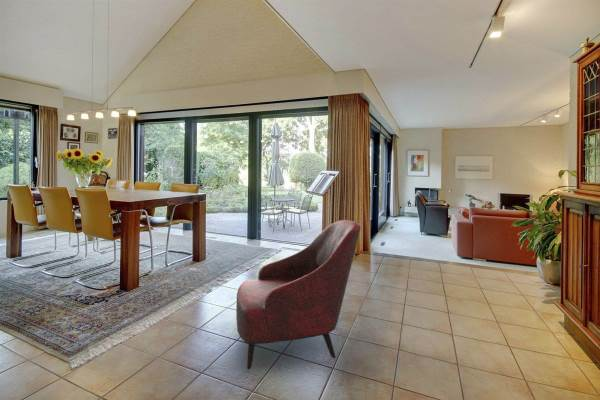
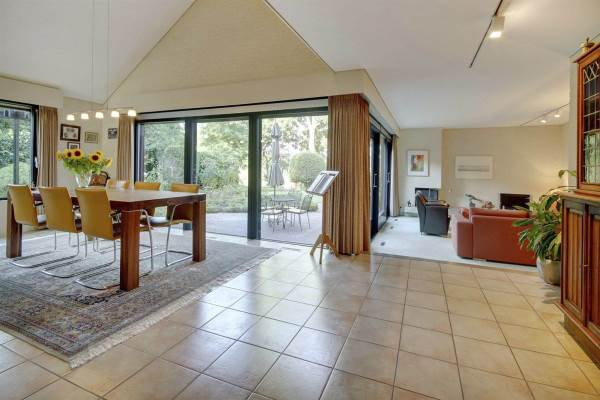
- armchair (296, 280)
